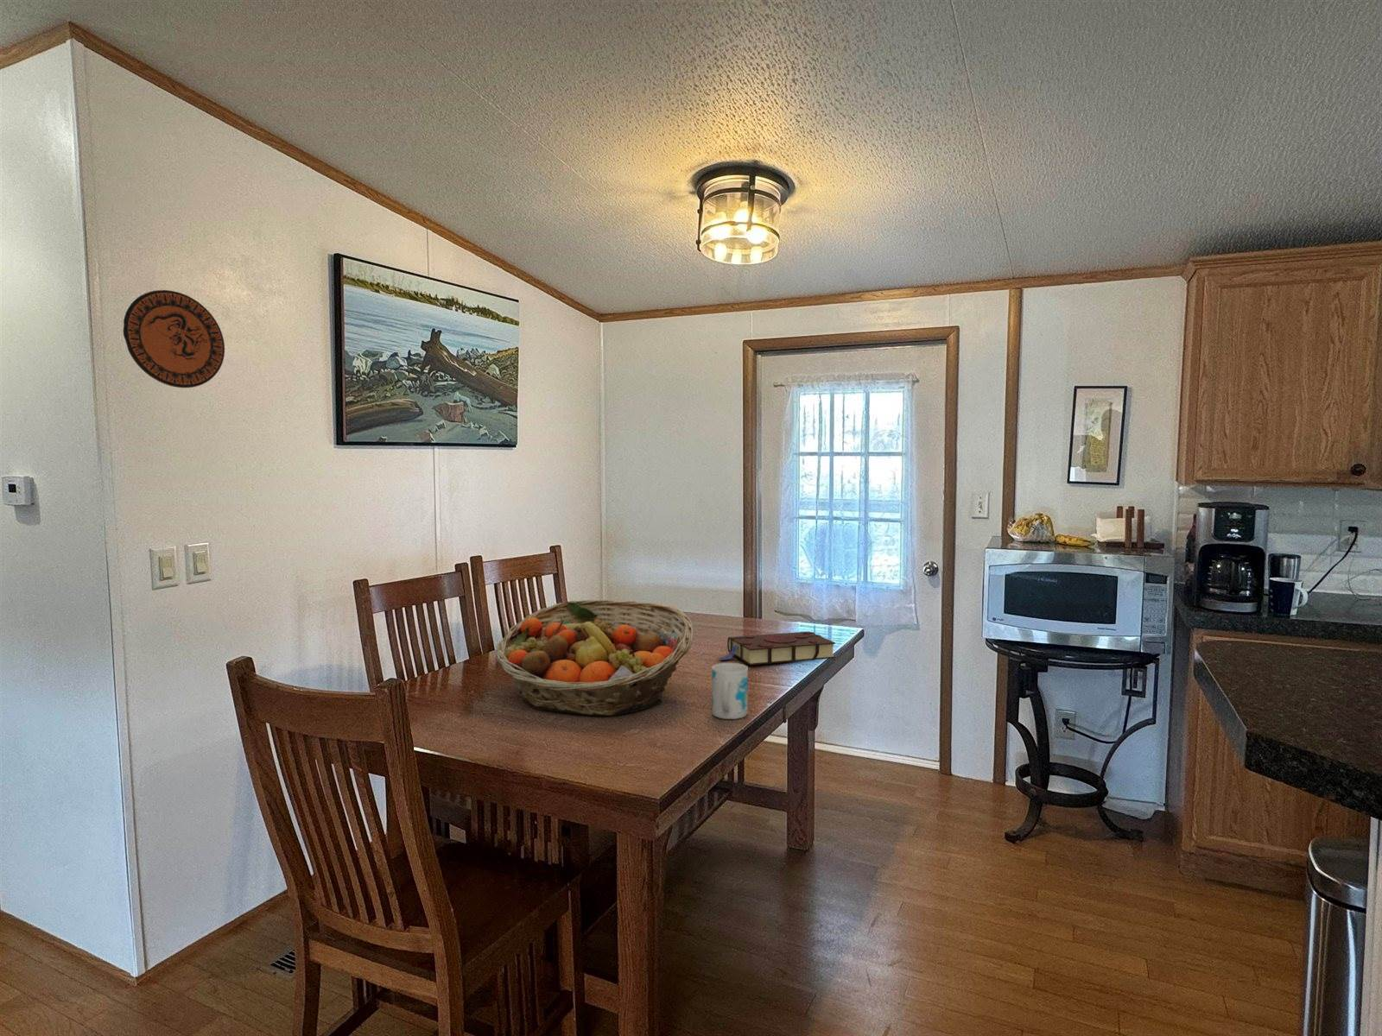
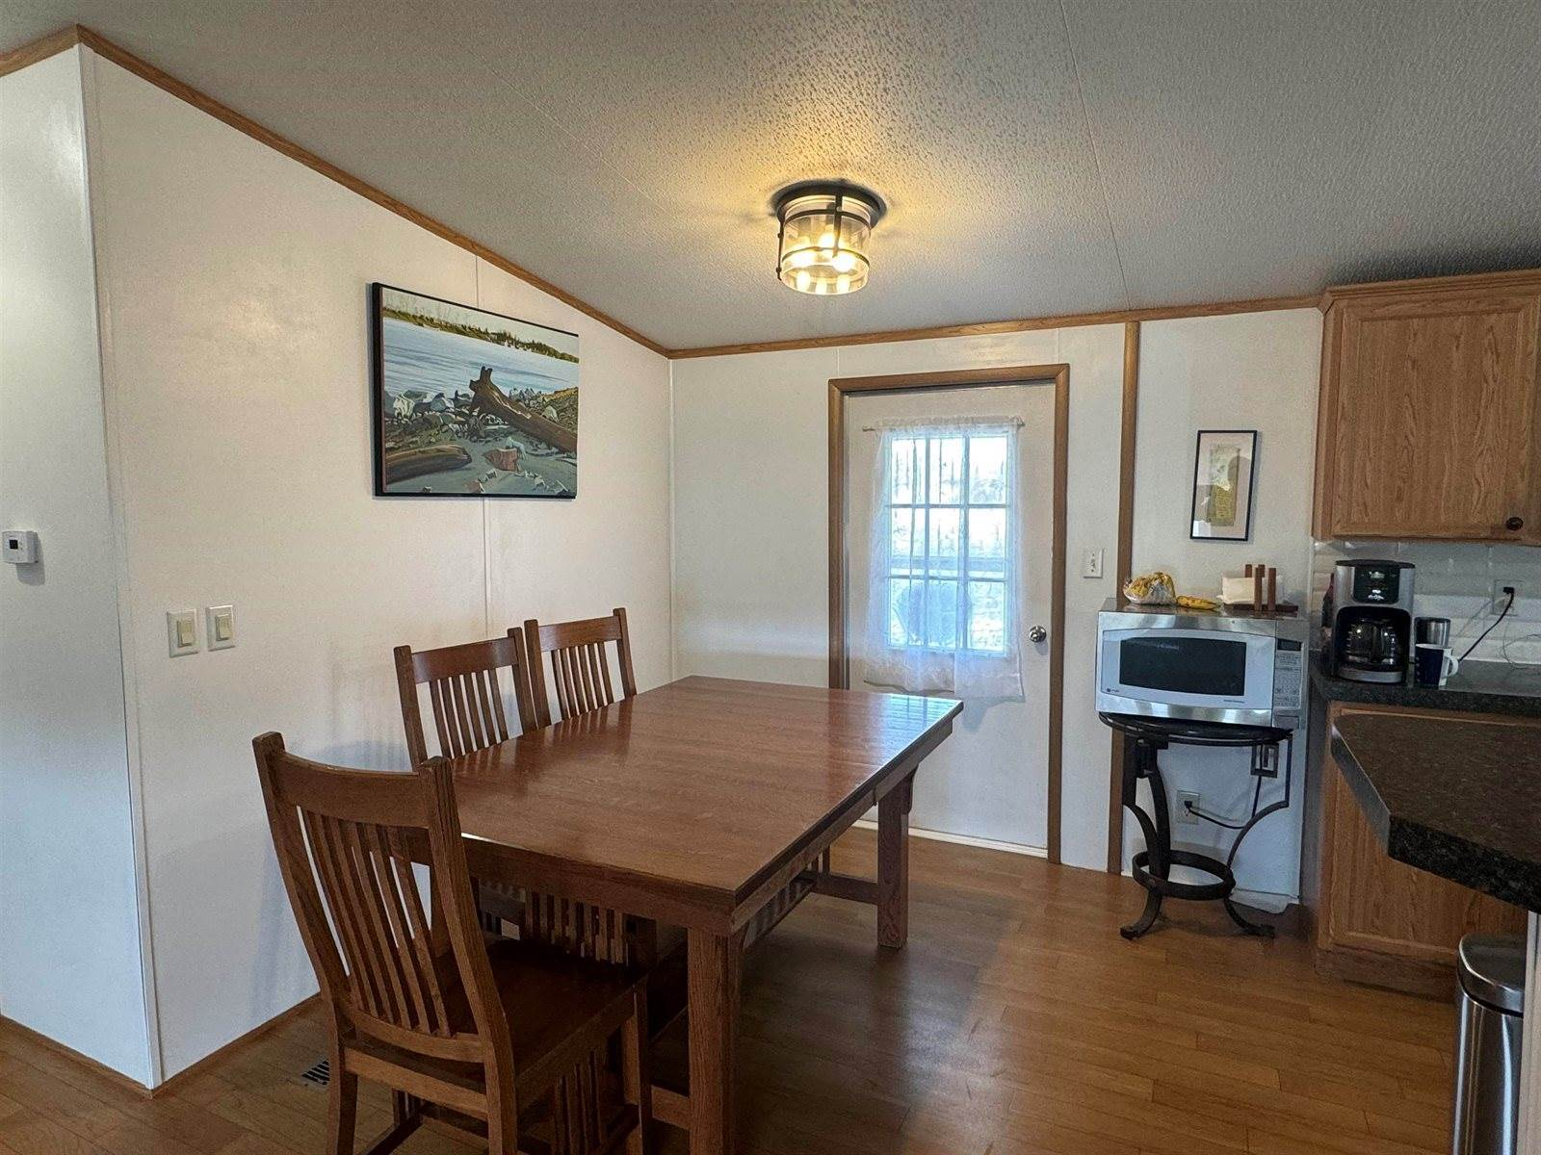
- mug (728, 692)
- fruit basket (595, 654)
- decorative plate (175, 340)
- book (773, 648)
